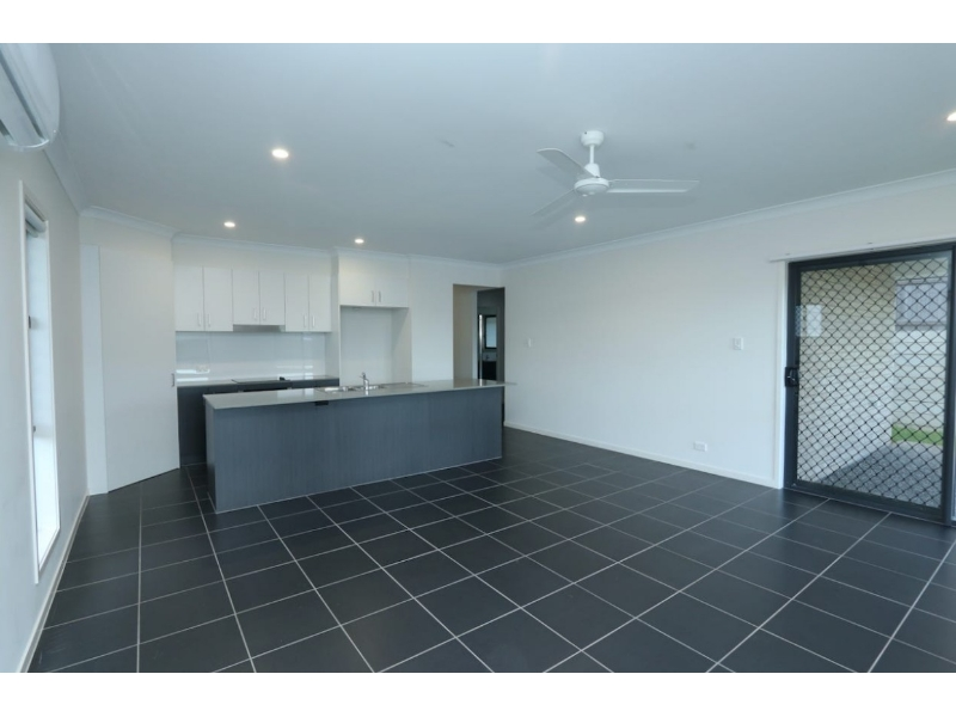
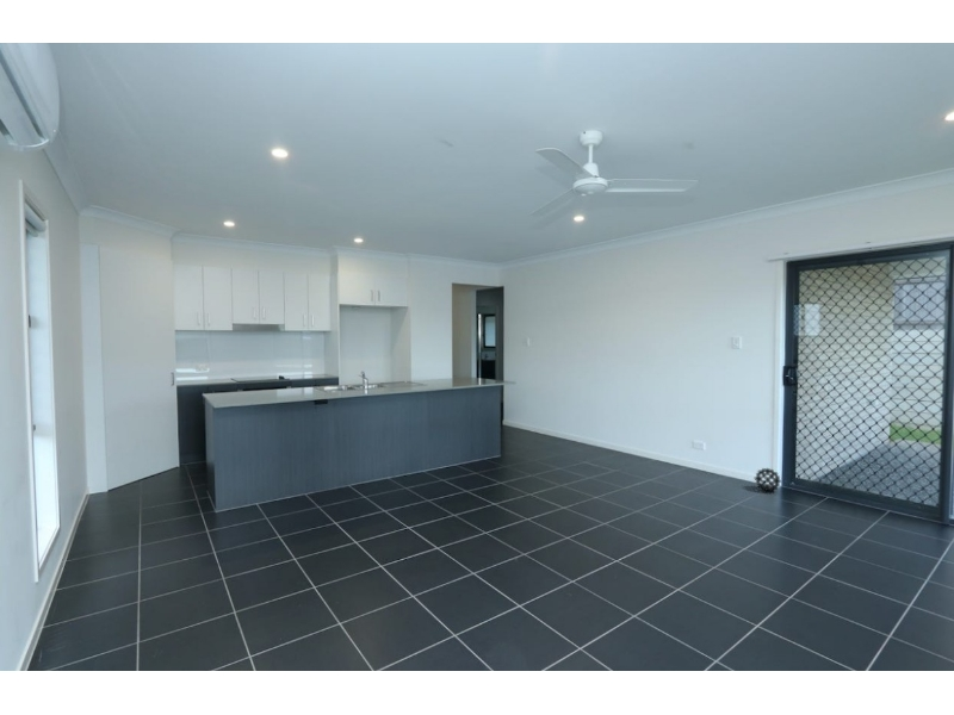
+ decorative ball (767, 479)
